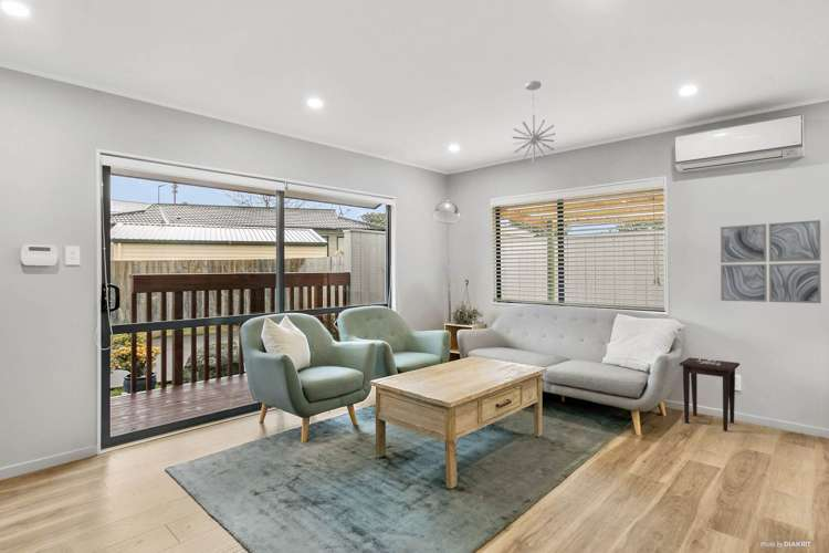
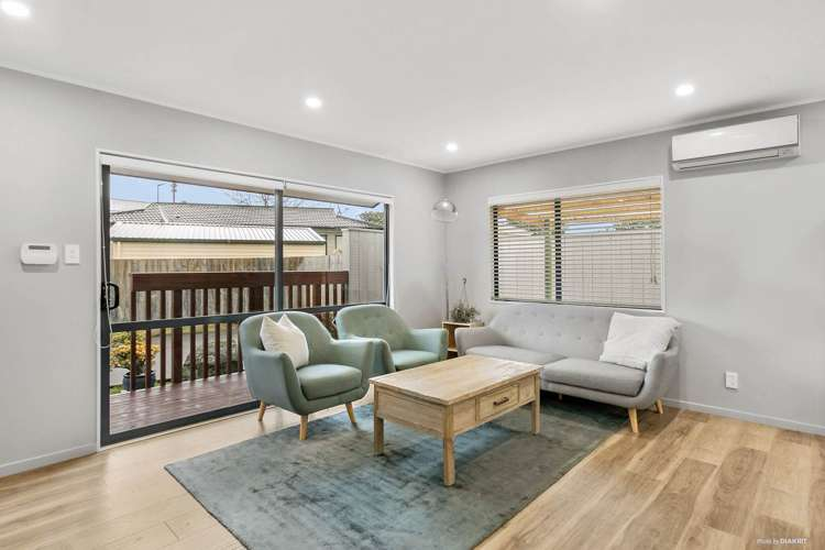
- wall art (766, 261)
- side table (696, 392)
- pendant light (533, 122)
